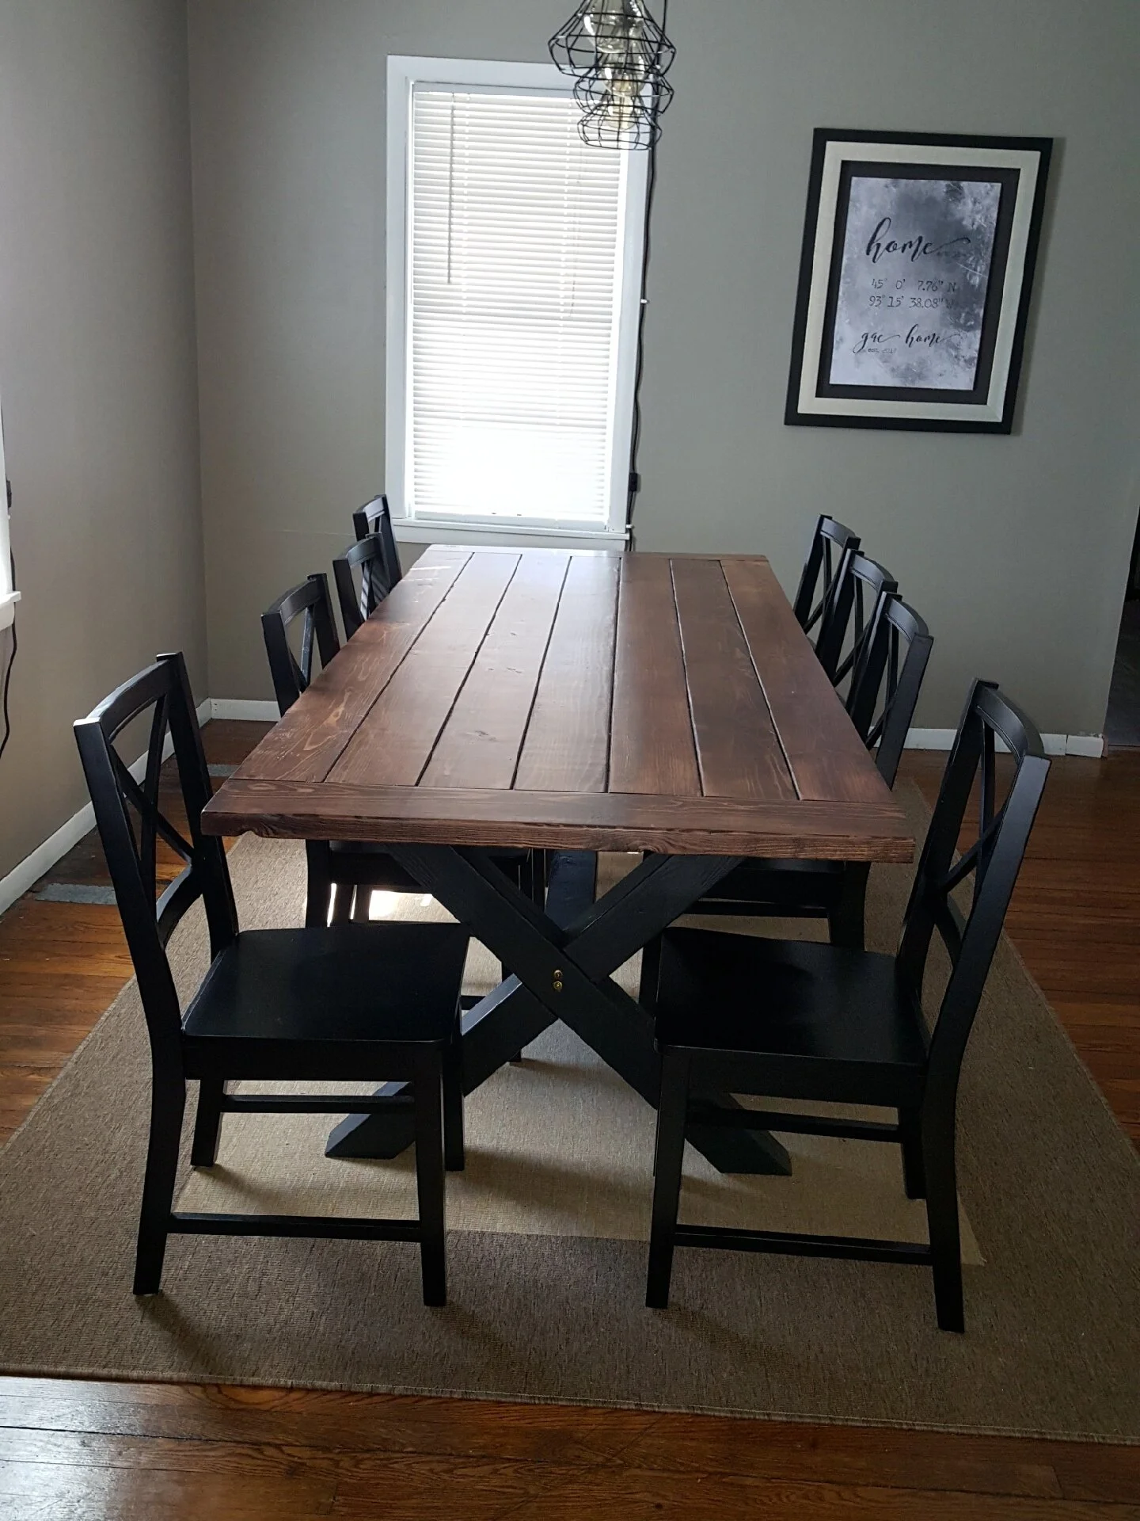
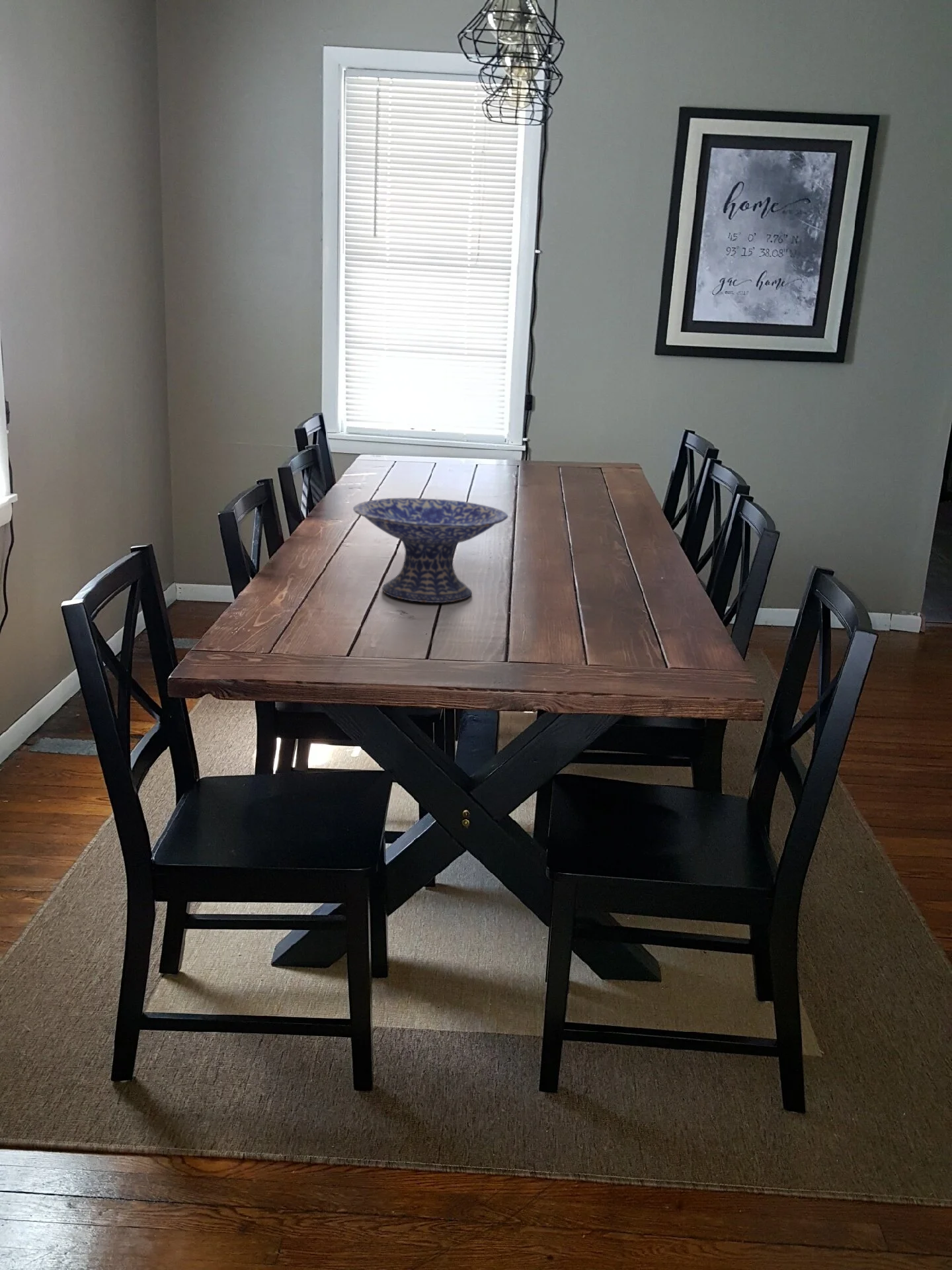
+ decorative bowl (429, 550)
